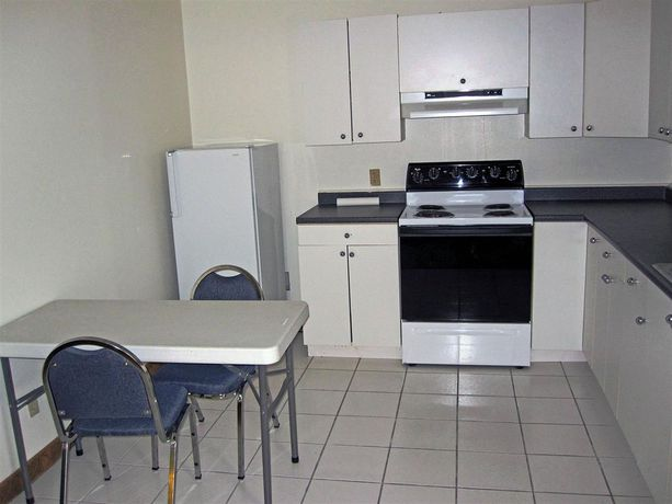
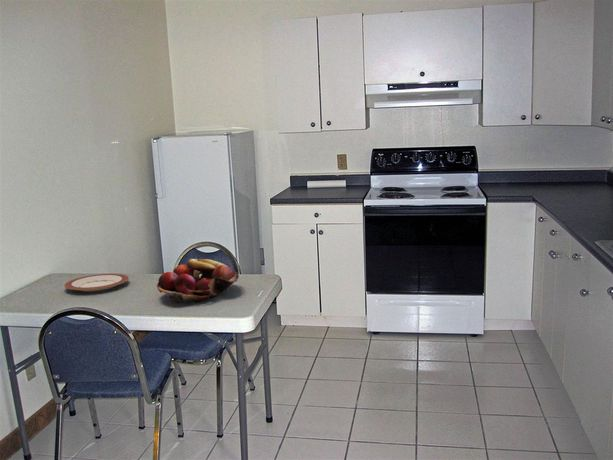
+ fruit basket (198, 278)
+ plate (97, 283)
